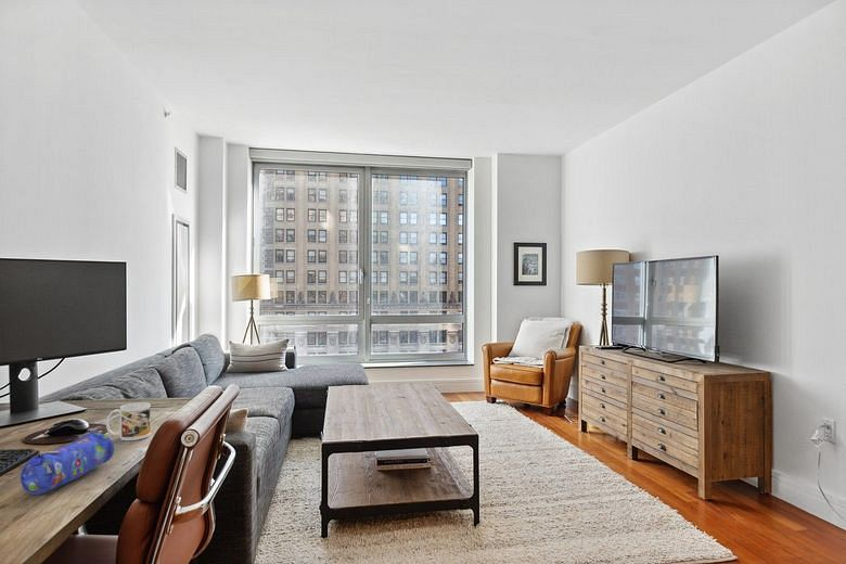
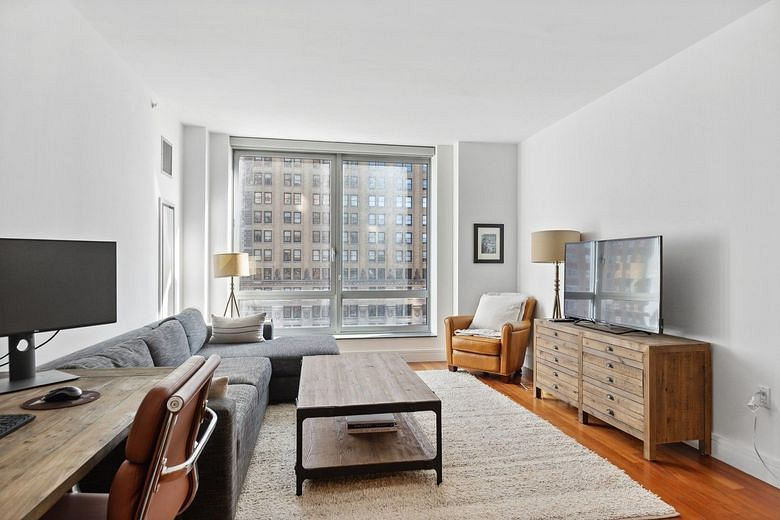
- mug (128, 421)
- pencil case (69, 459)
